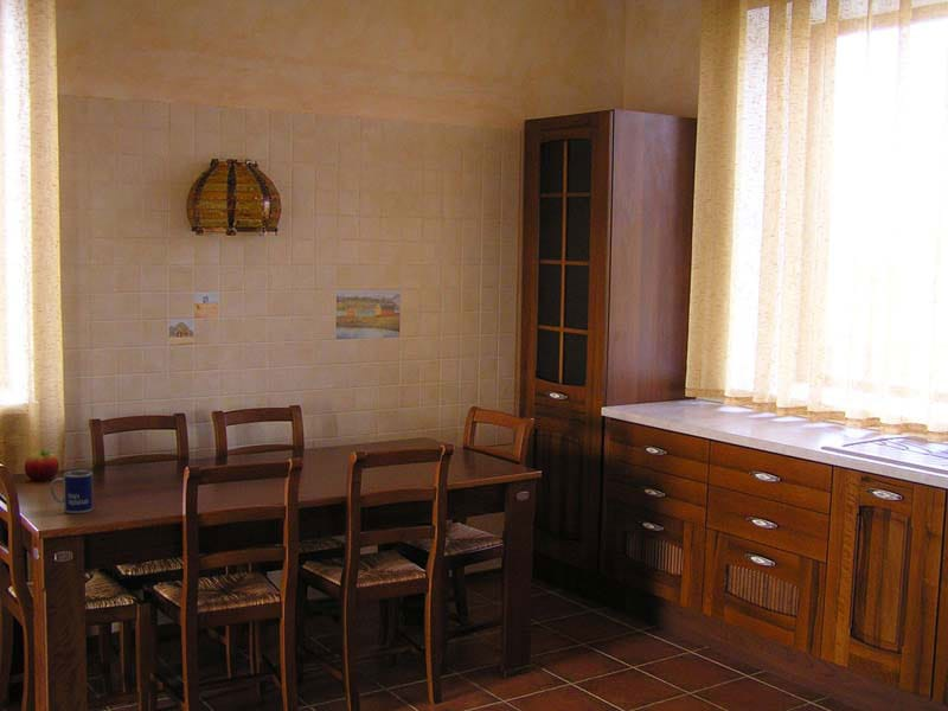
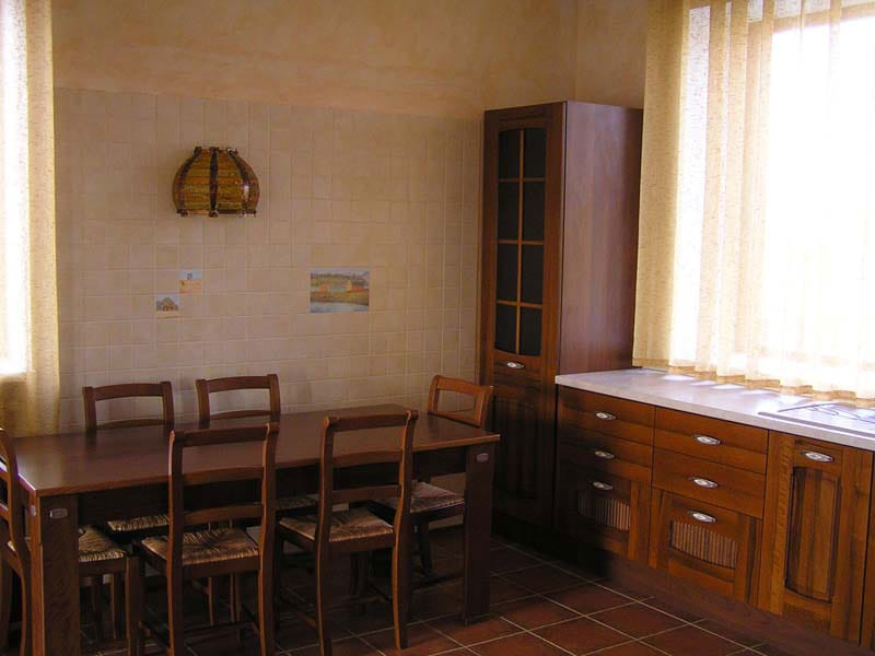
- fruit (41, 465)
- mug (71, 492)
